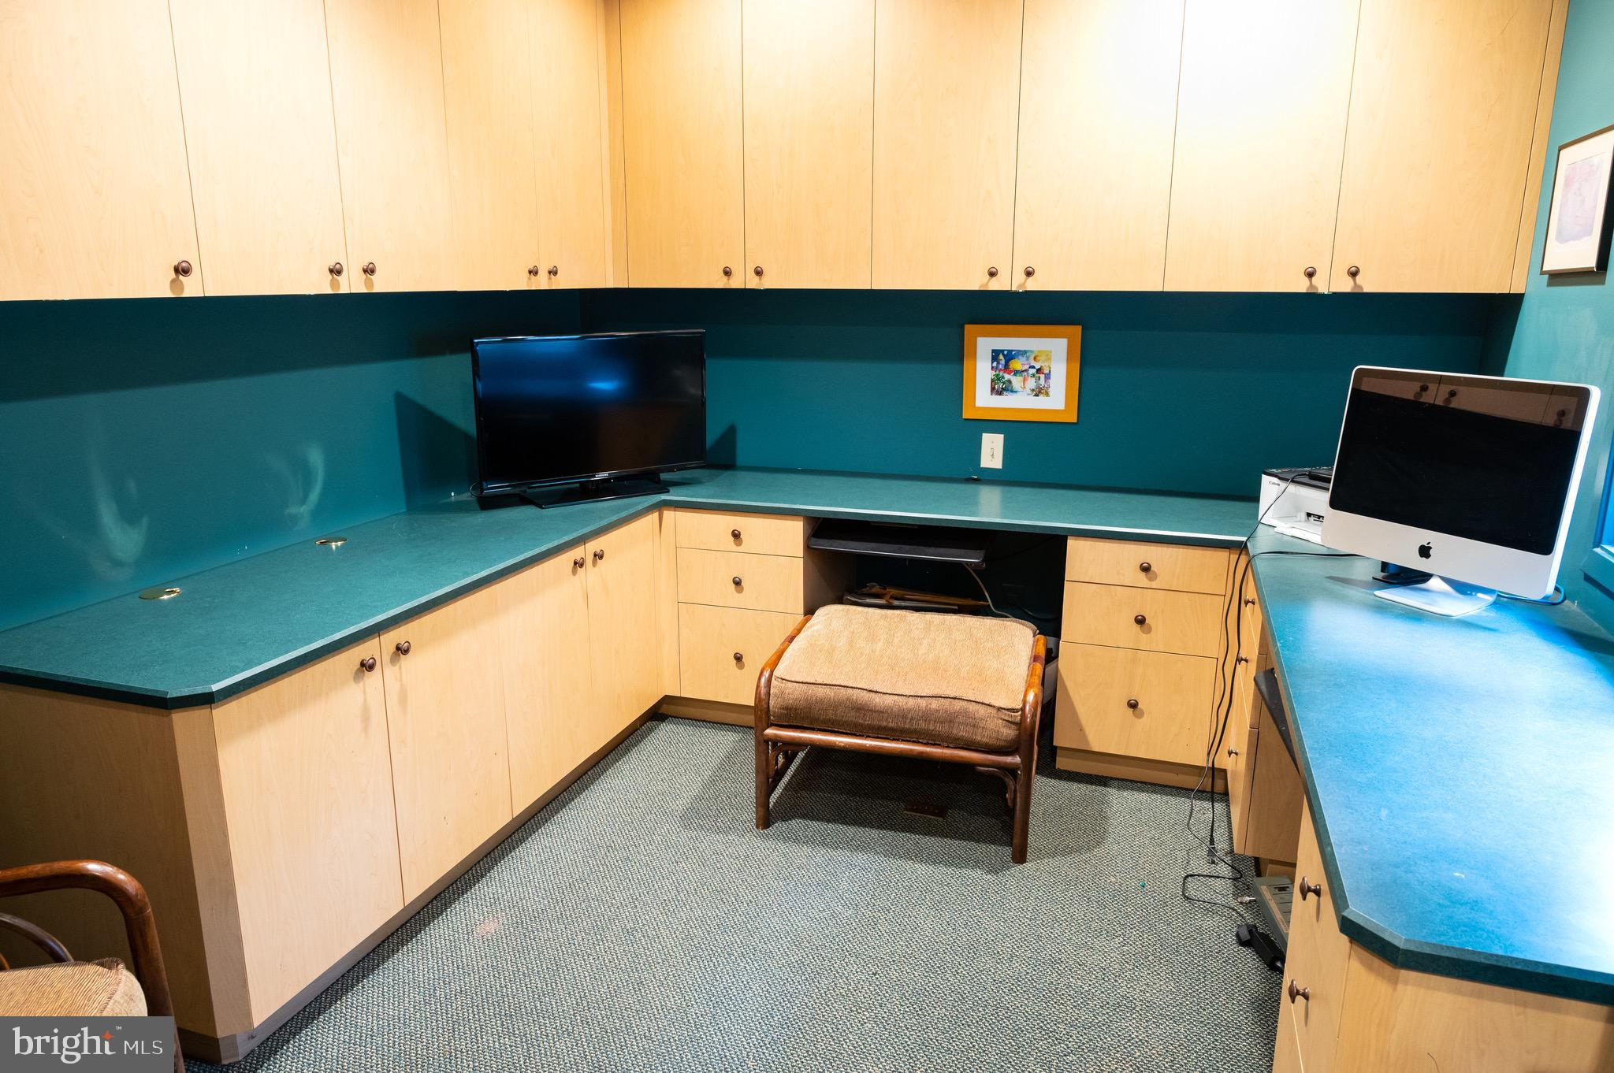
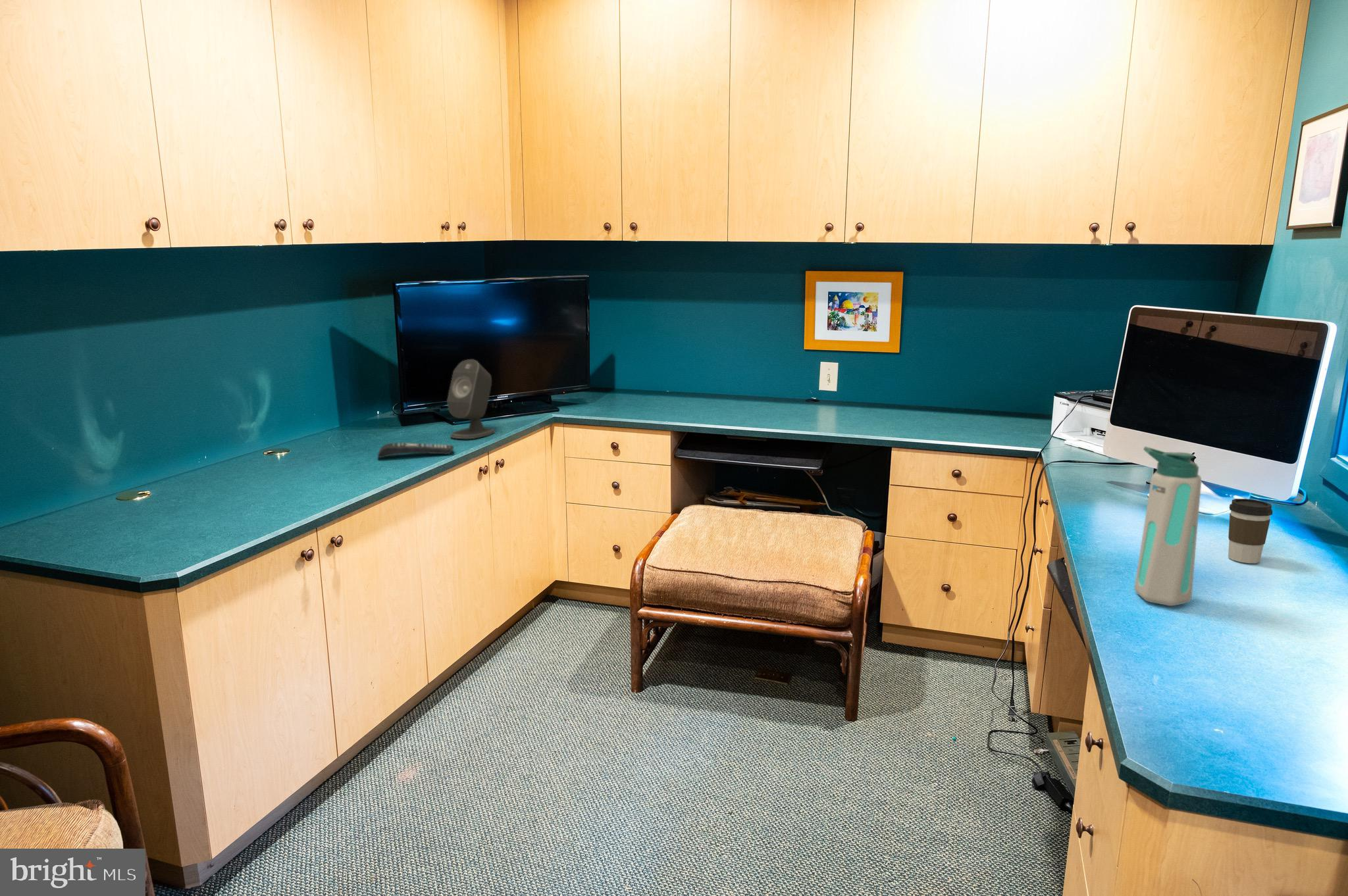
+ water bottle (1166, 526)
+ remote control (415, 449)
+ speaker (472, 397)
+ coffee cup (1247, 531)
